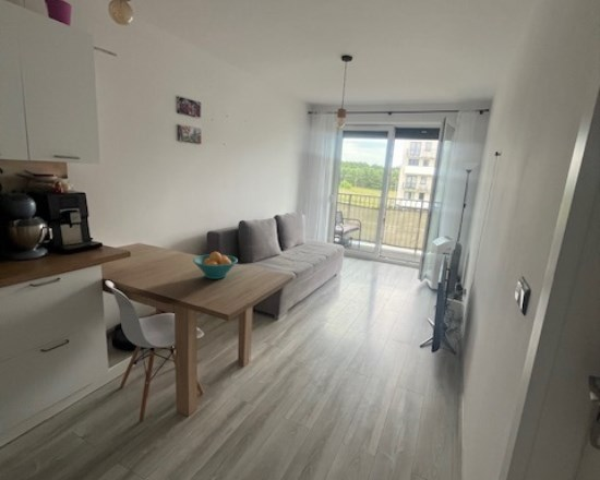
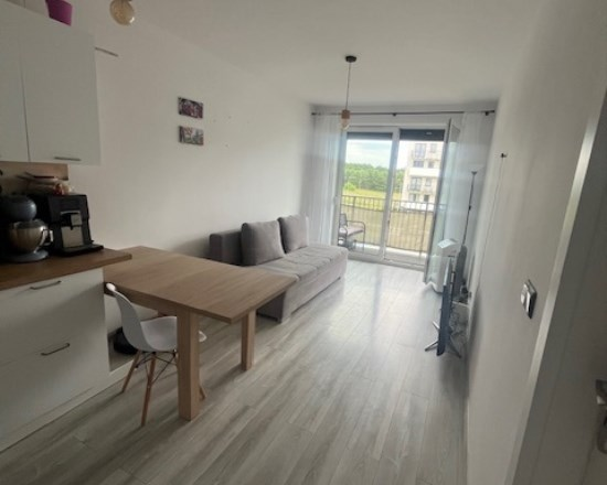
- fruit bowl (215, 264)
